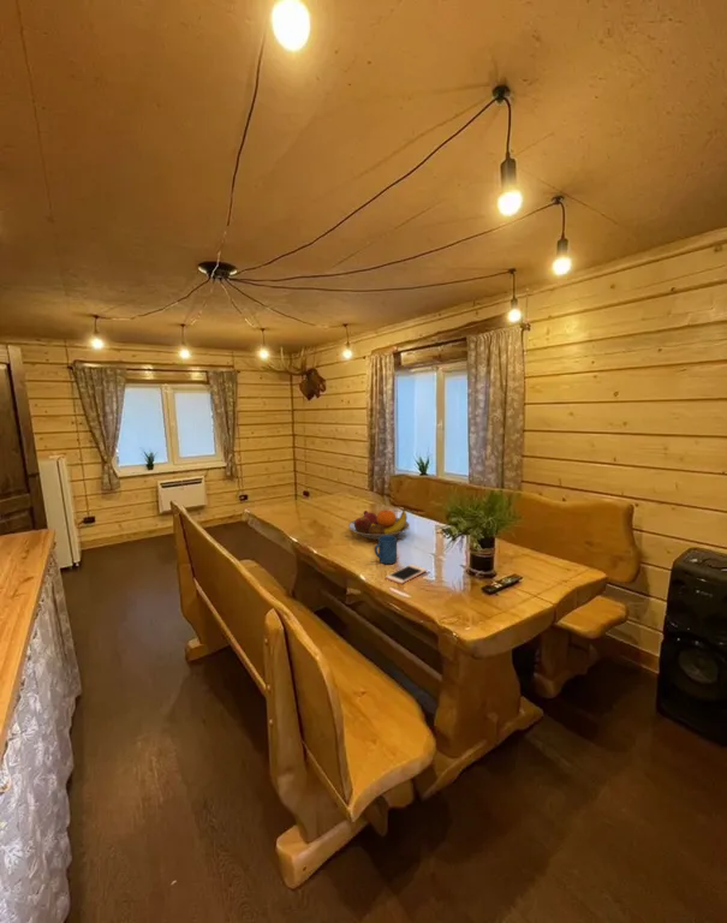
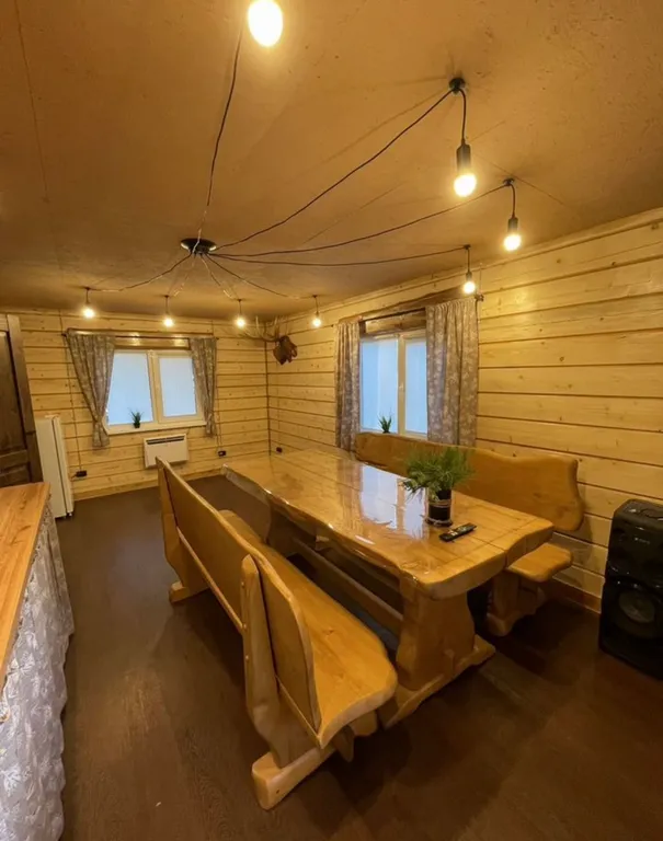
- cell phone (406, 573)
- mug (385, 550)
- fruit bowl (379, 522)
